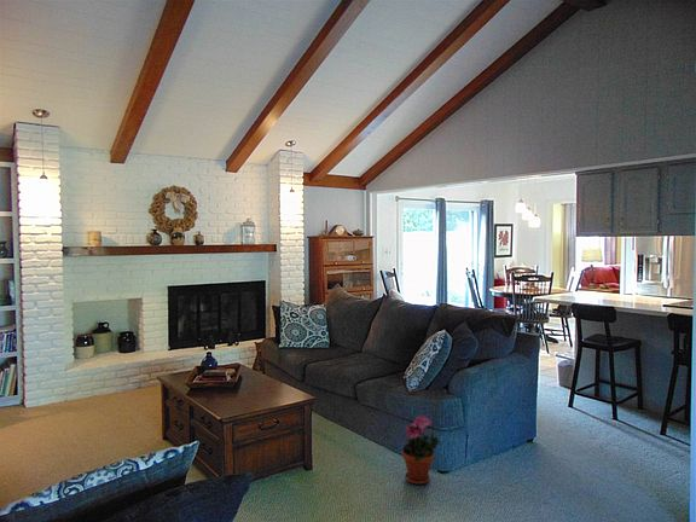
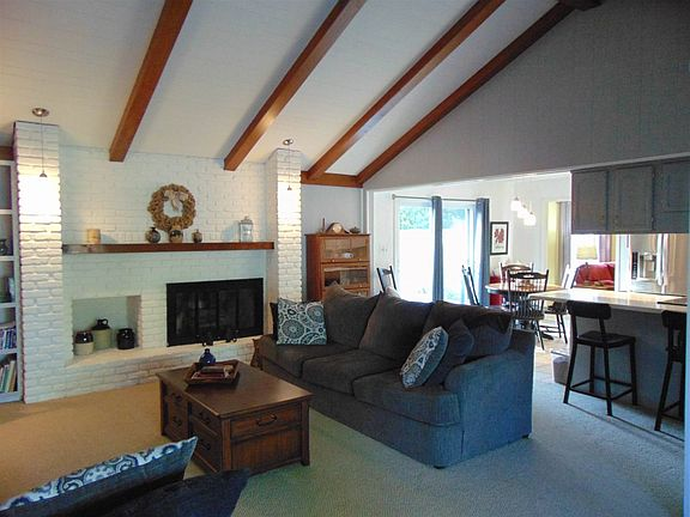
- potted plant (418, 447)
